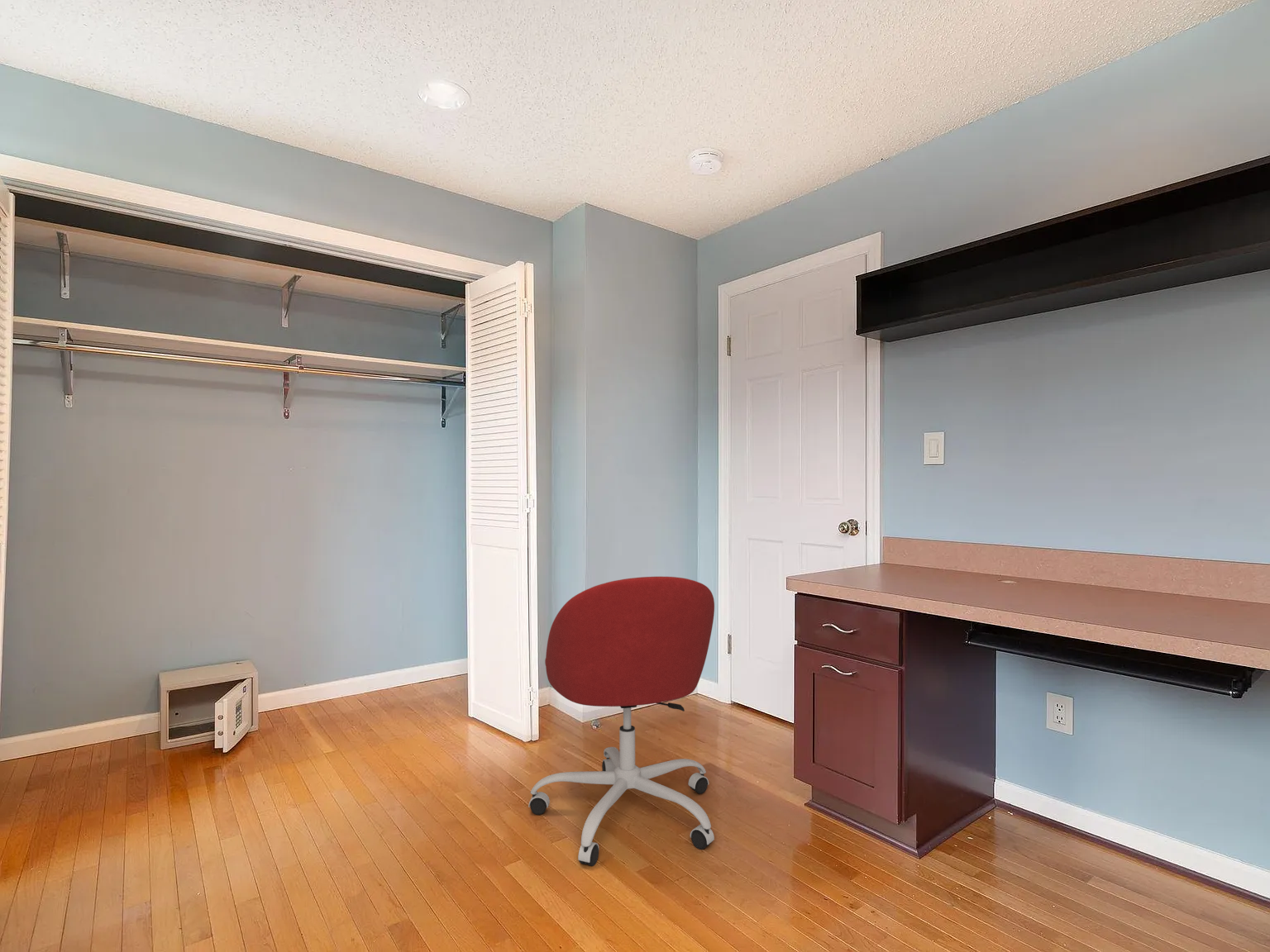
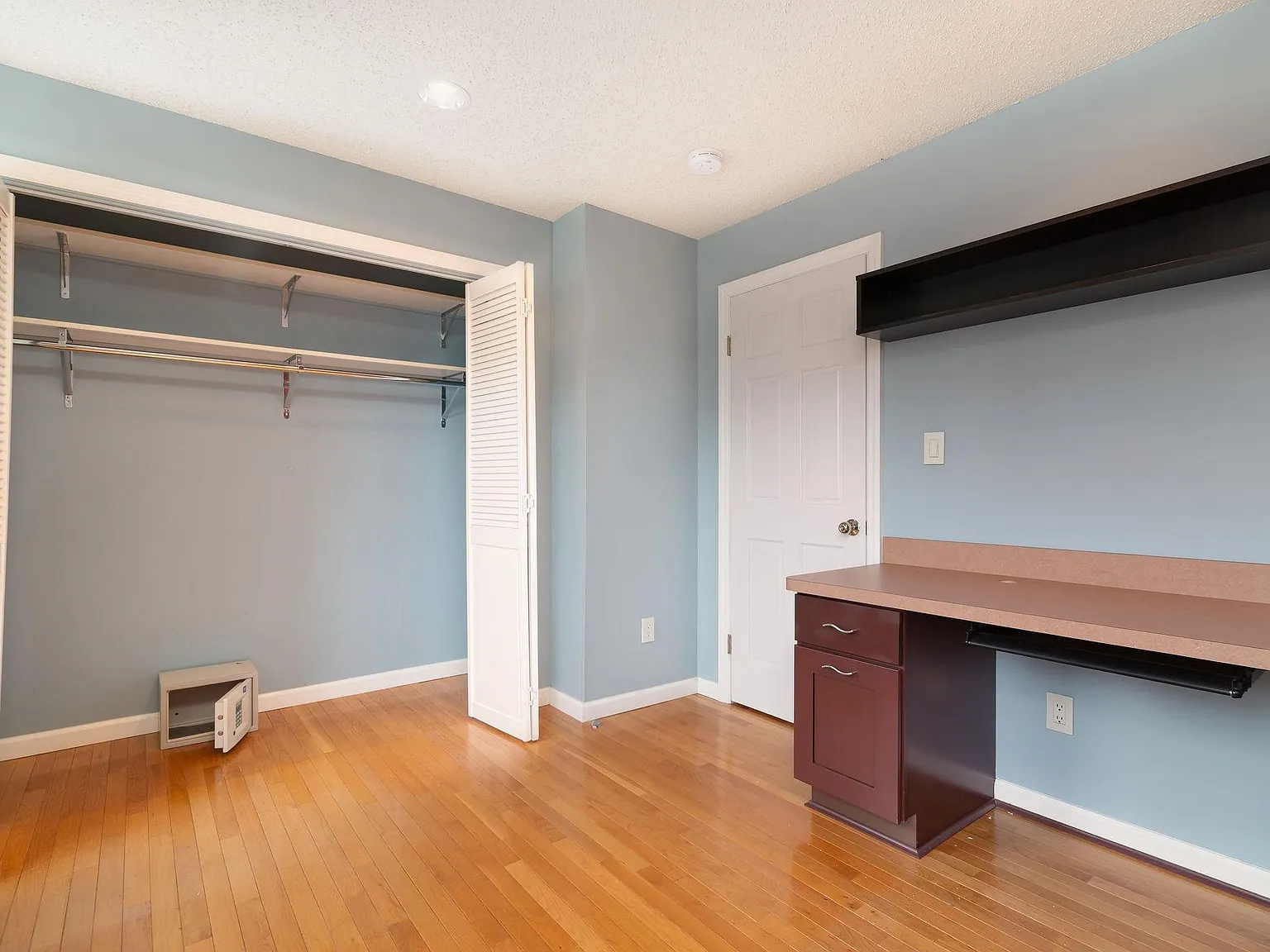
- office chair (625, 687)
